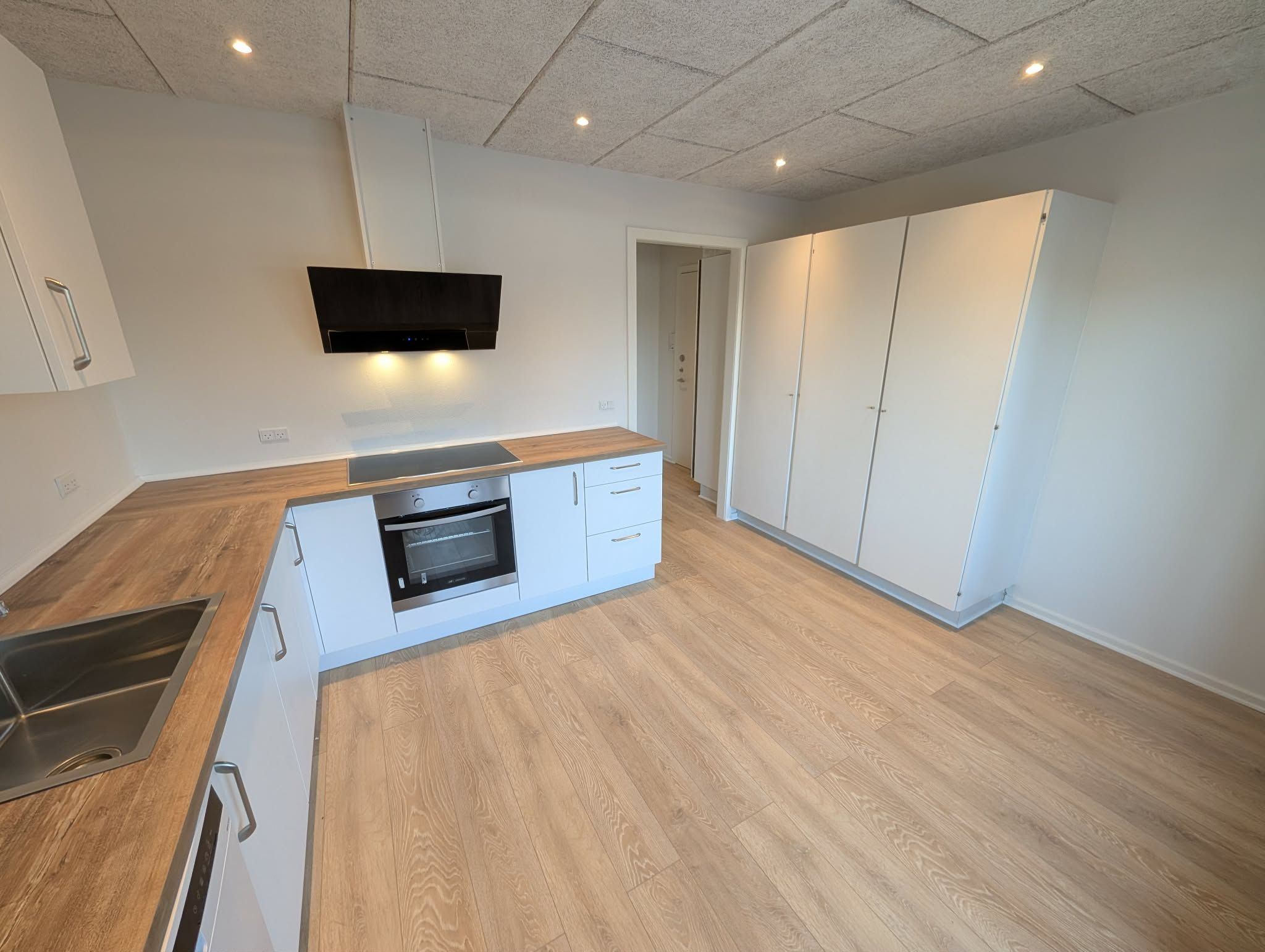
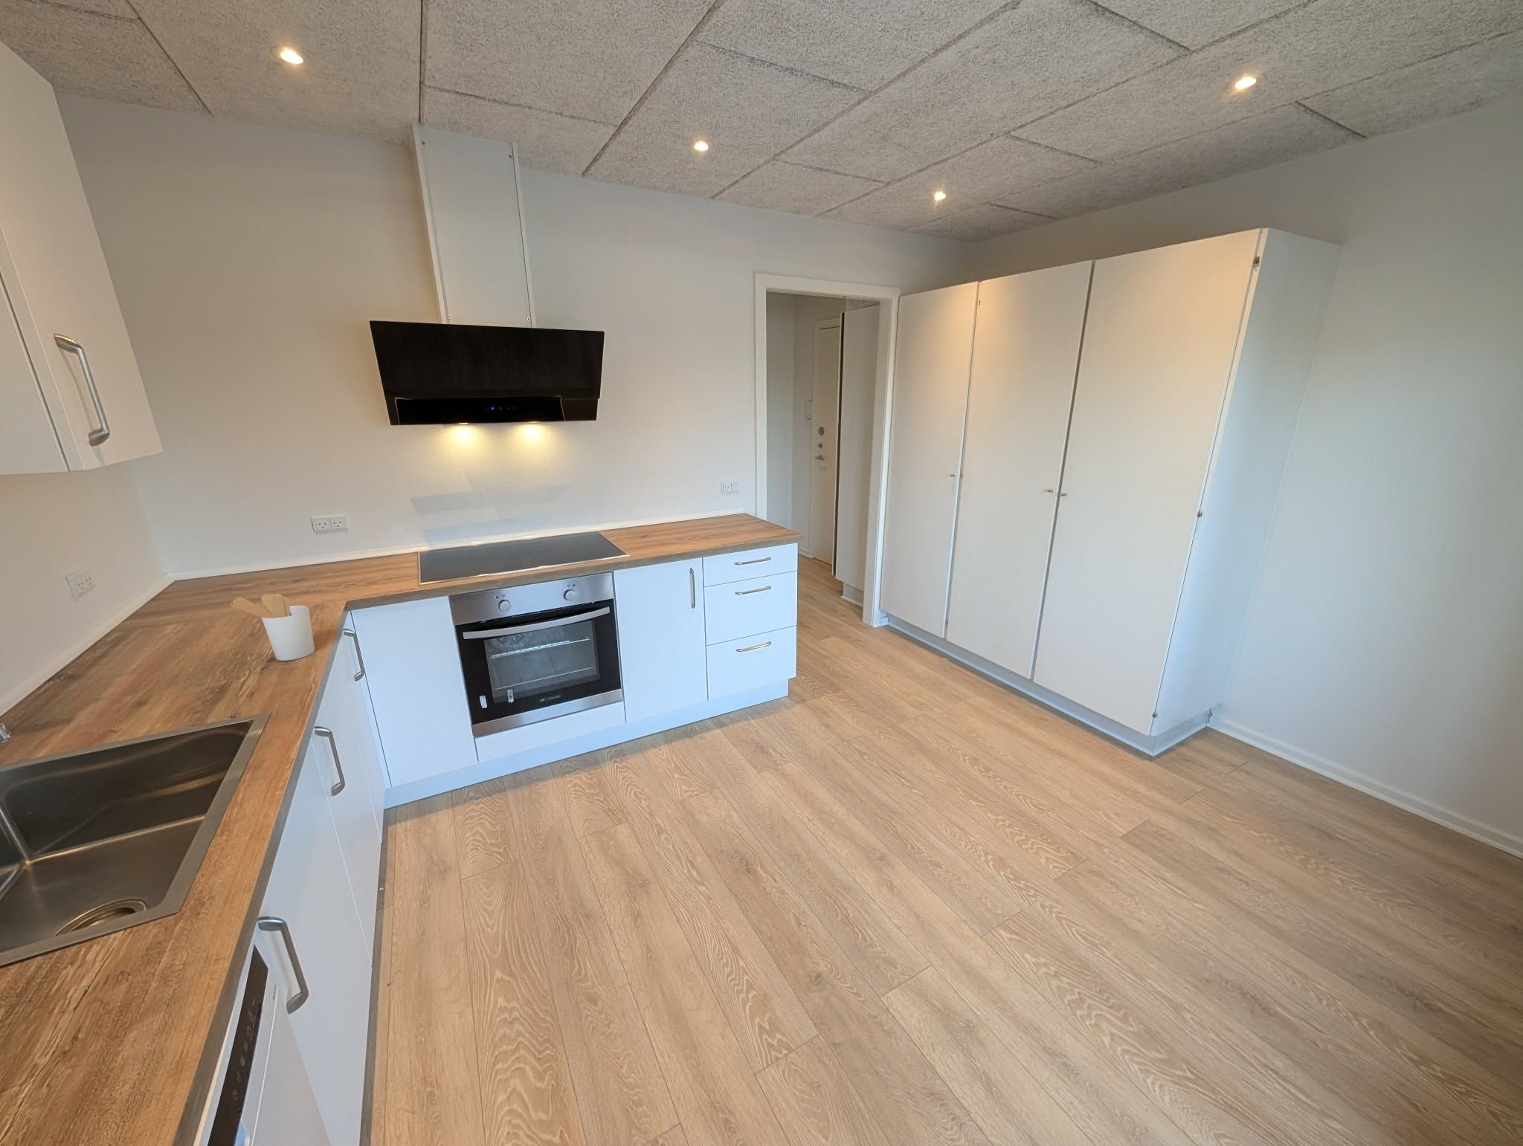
+ utensil holder (276, 625)
